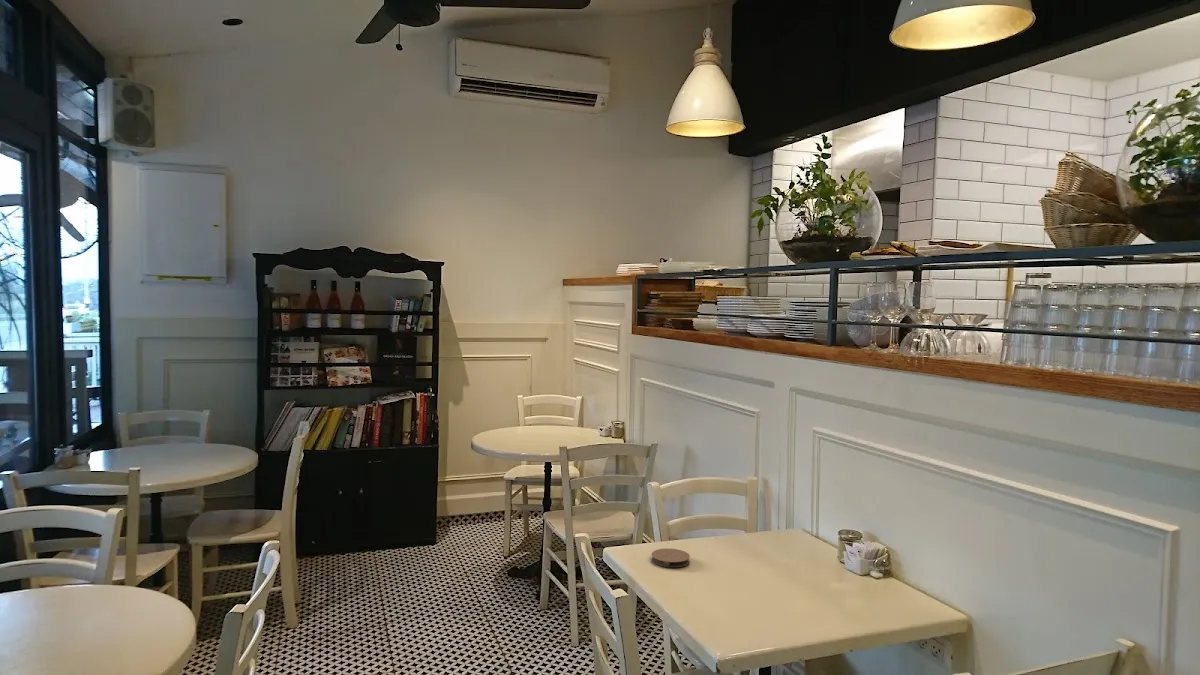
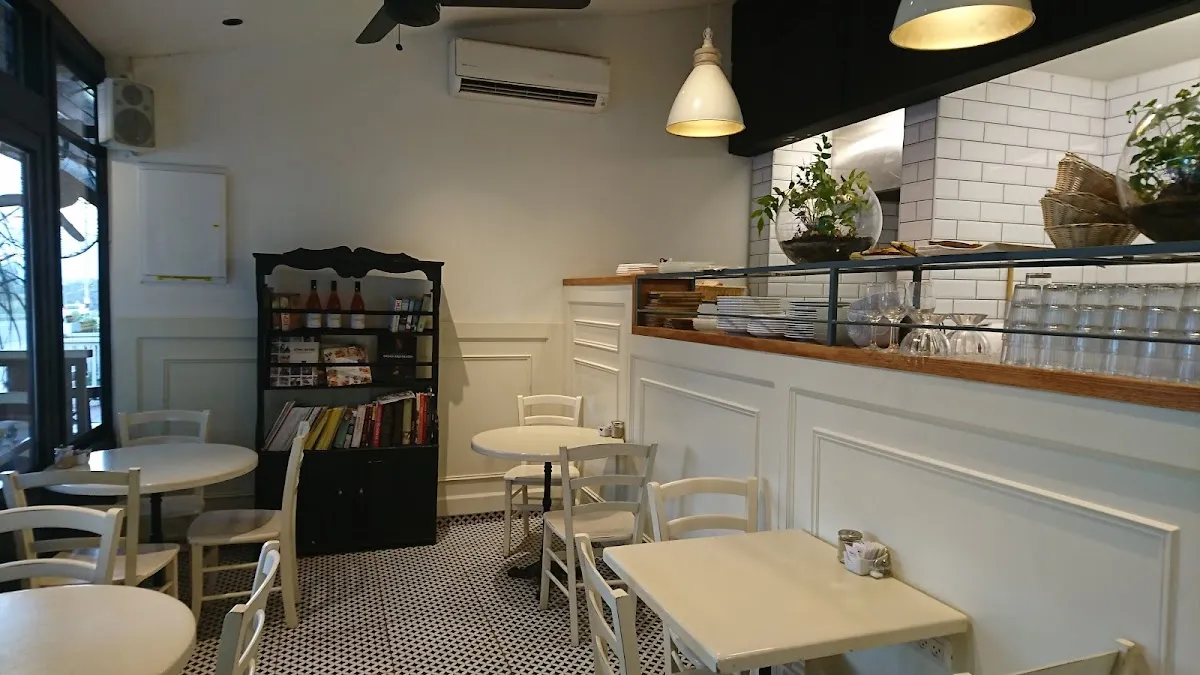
- coaster (670, 557)
